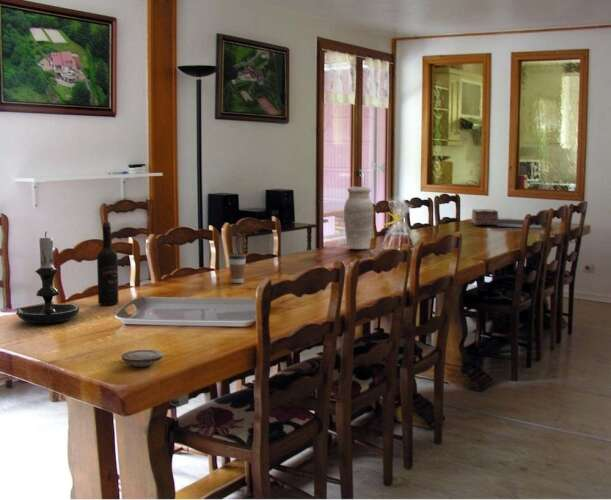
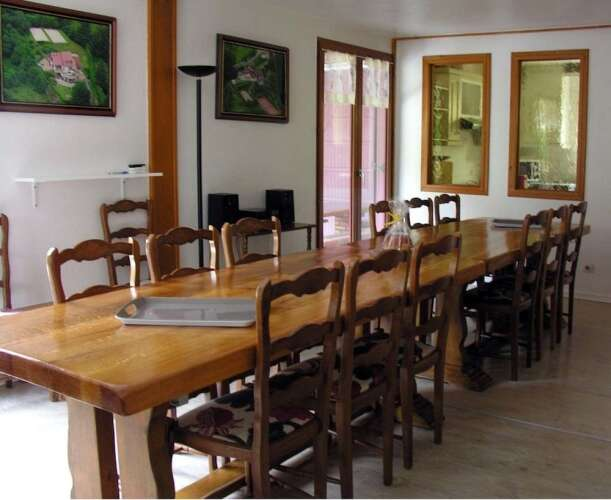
- plate (142, 358)
- candle holder (47, 275)
- vase (358, 217)
- coffee cup (237, 268)
- wine bottle (107, 263)
- tissue box (484, 217)
